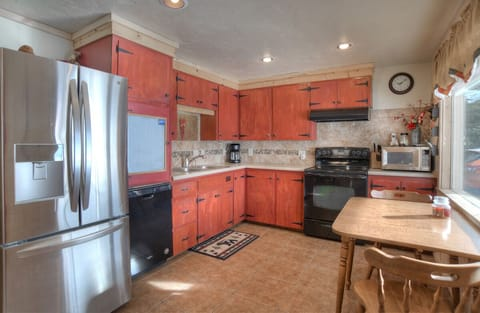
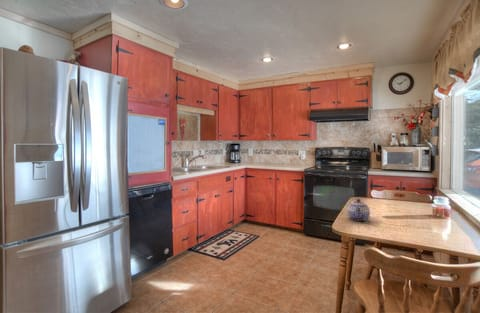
+ teapot (358, 209)
